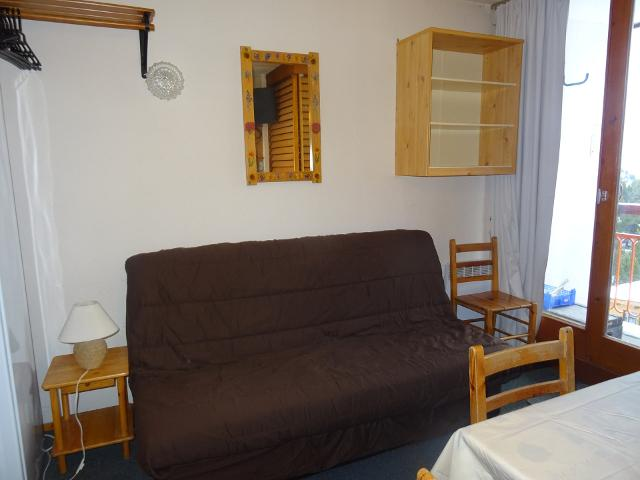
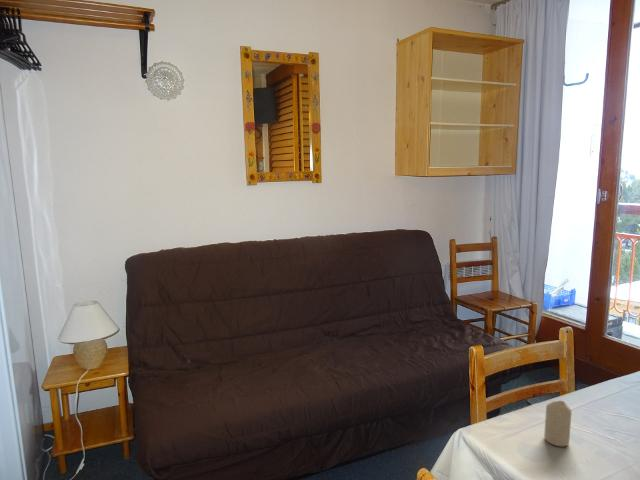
+ candle (557, 421)
